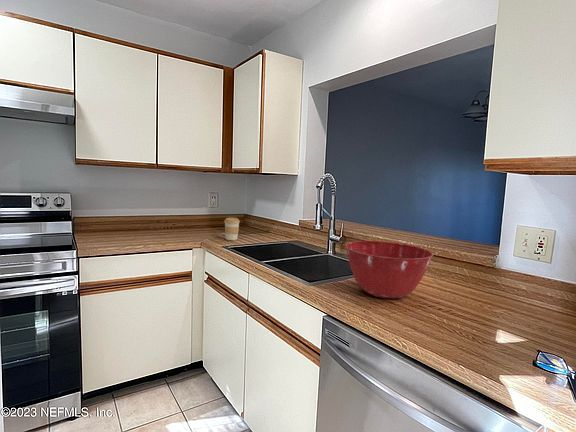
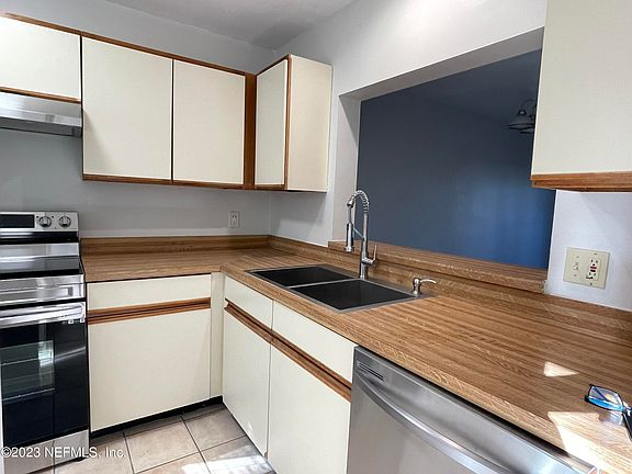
- mixing bowl (386, 270)
- coffee cup (231, 228)
